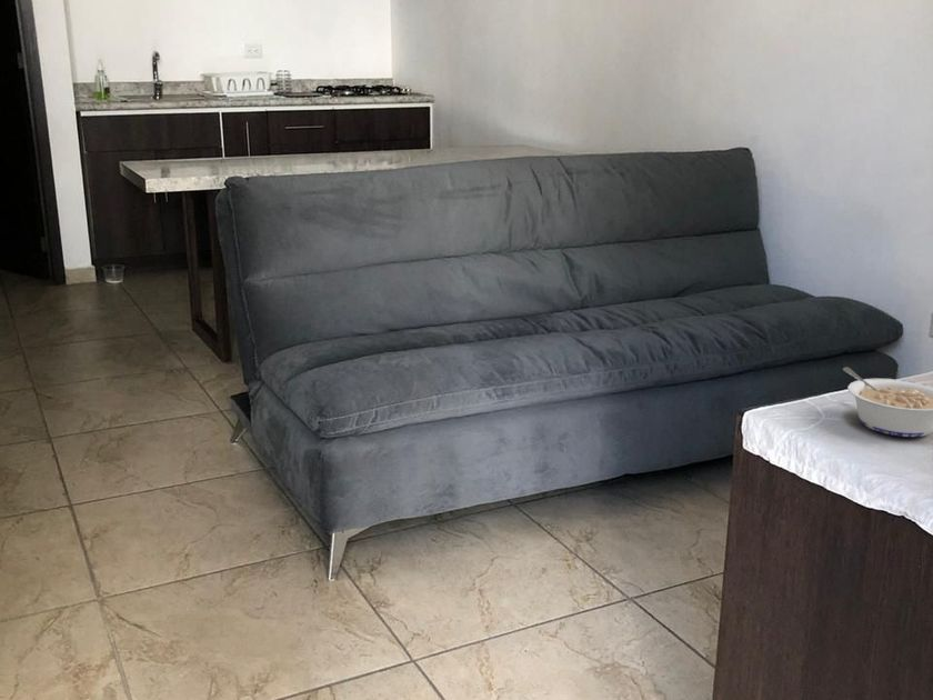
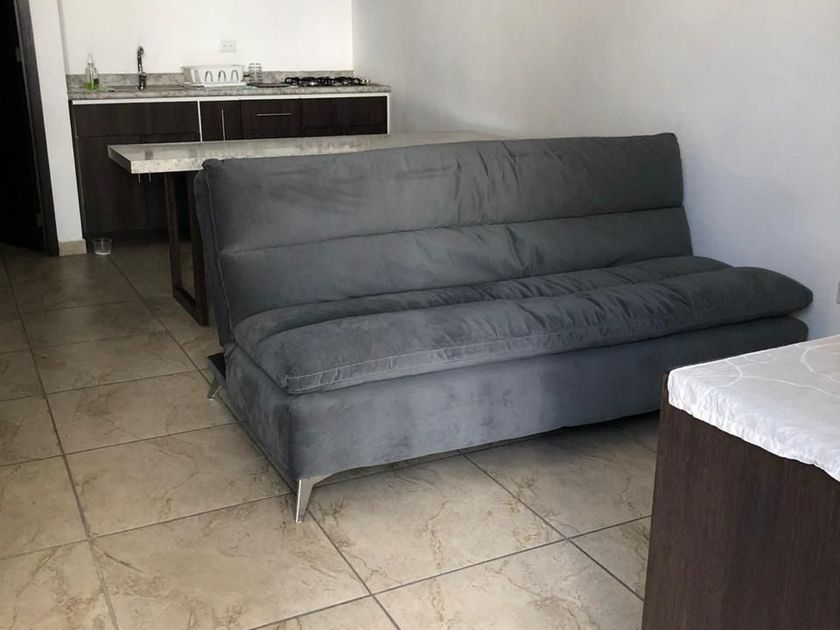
- legume (894, 406)
